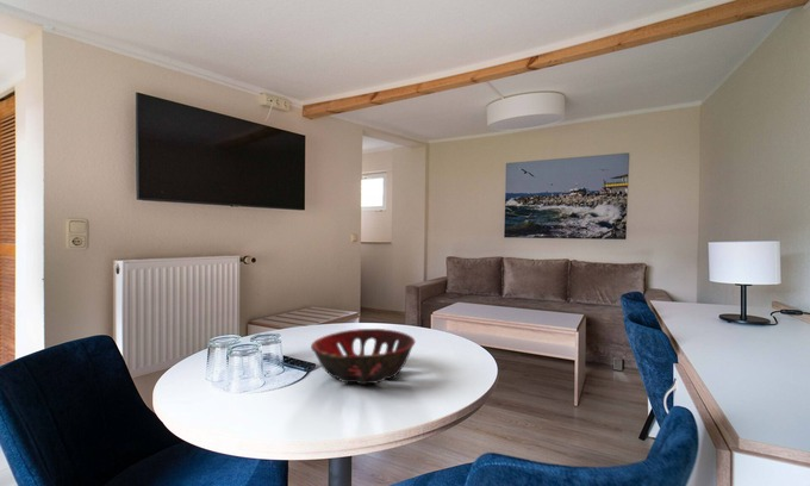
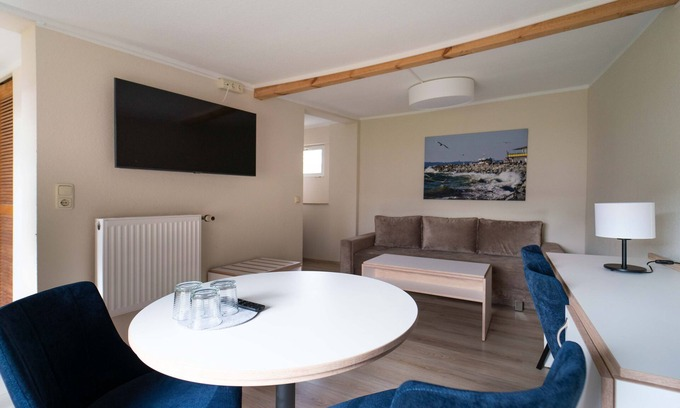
- decorative bowl (363, 356)
